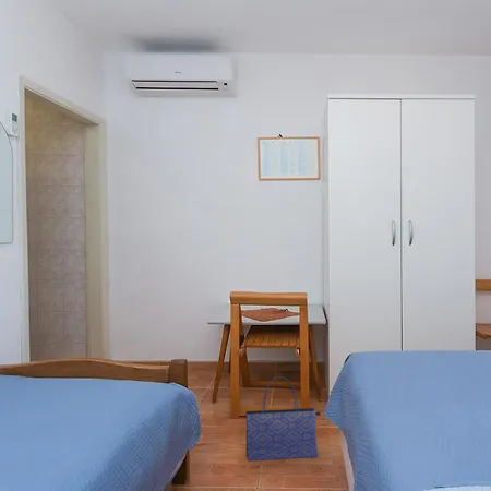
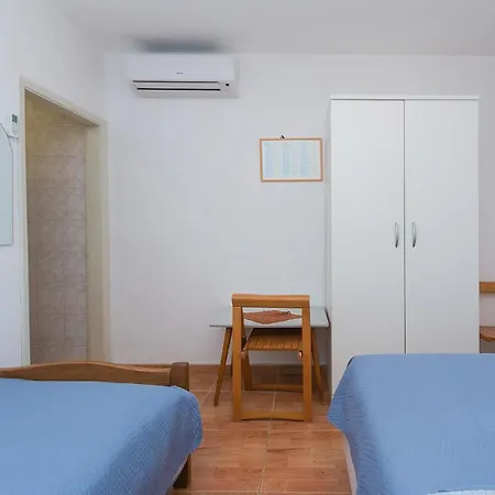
- tote bag (284, 415)
